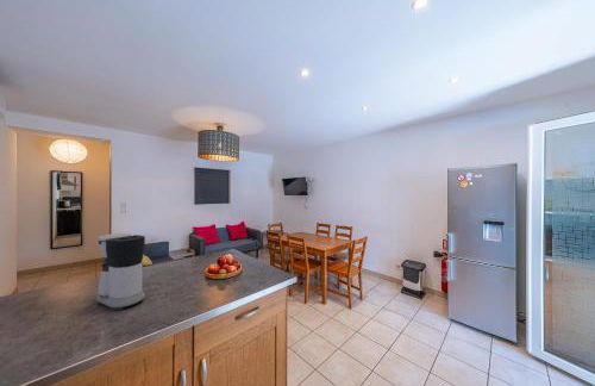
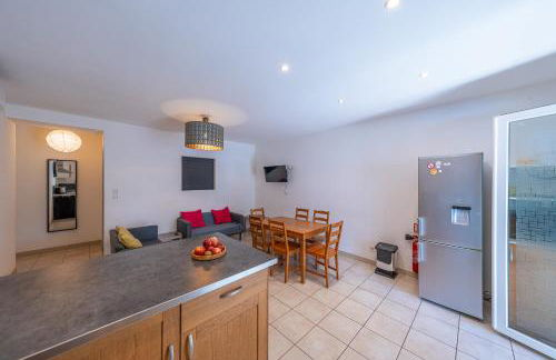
- coffee maker (125, 266)
